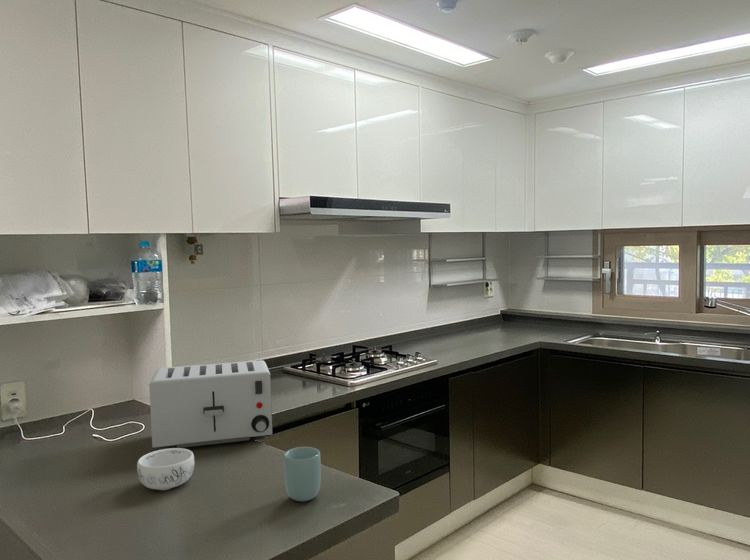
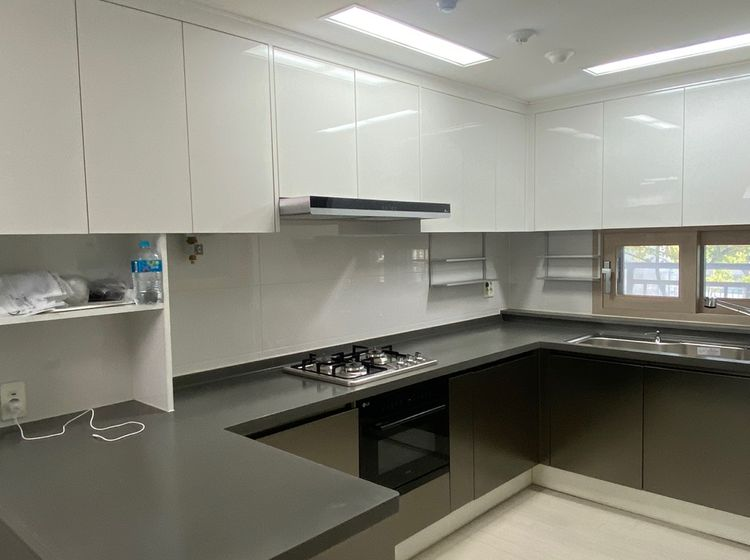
- toaster (213, 404)
- cup (302, 475)
- decorative bowl (168, 468)
